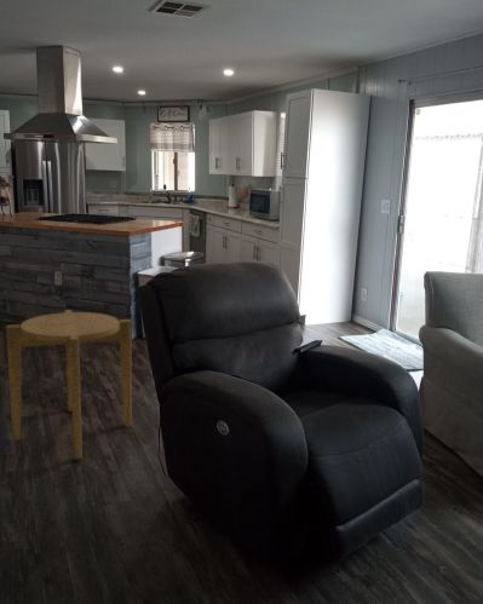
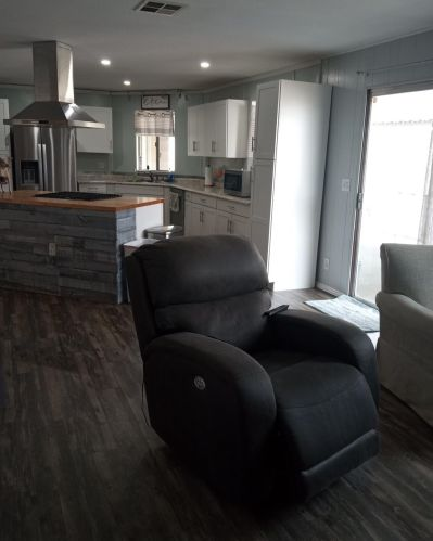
- side table (73, 379)
